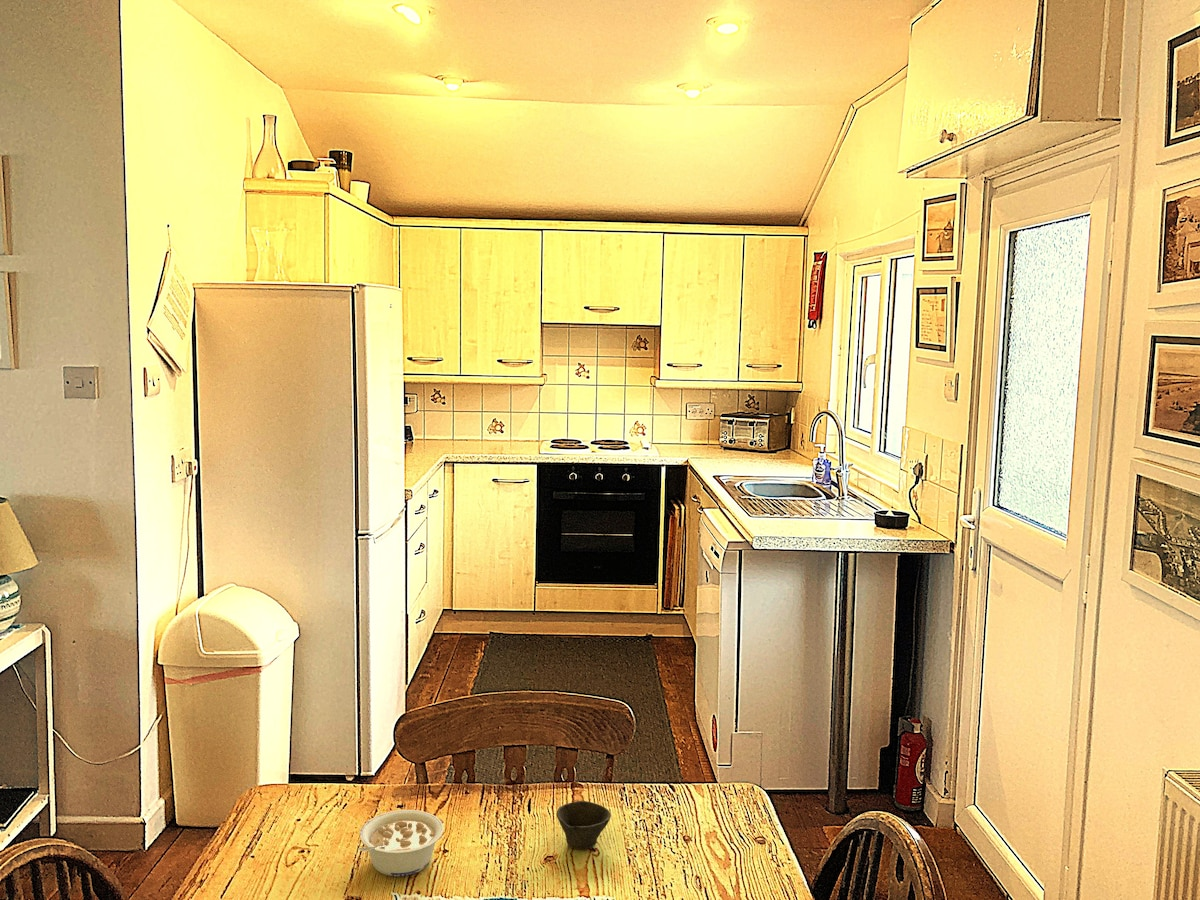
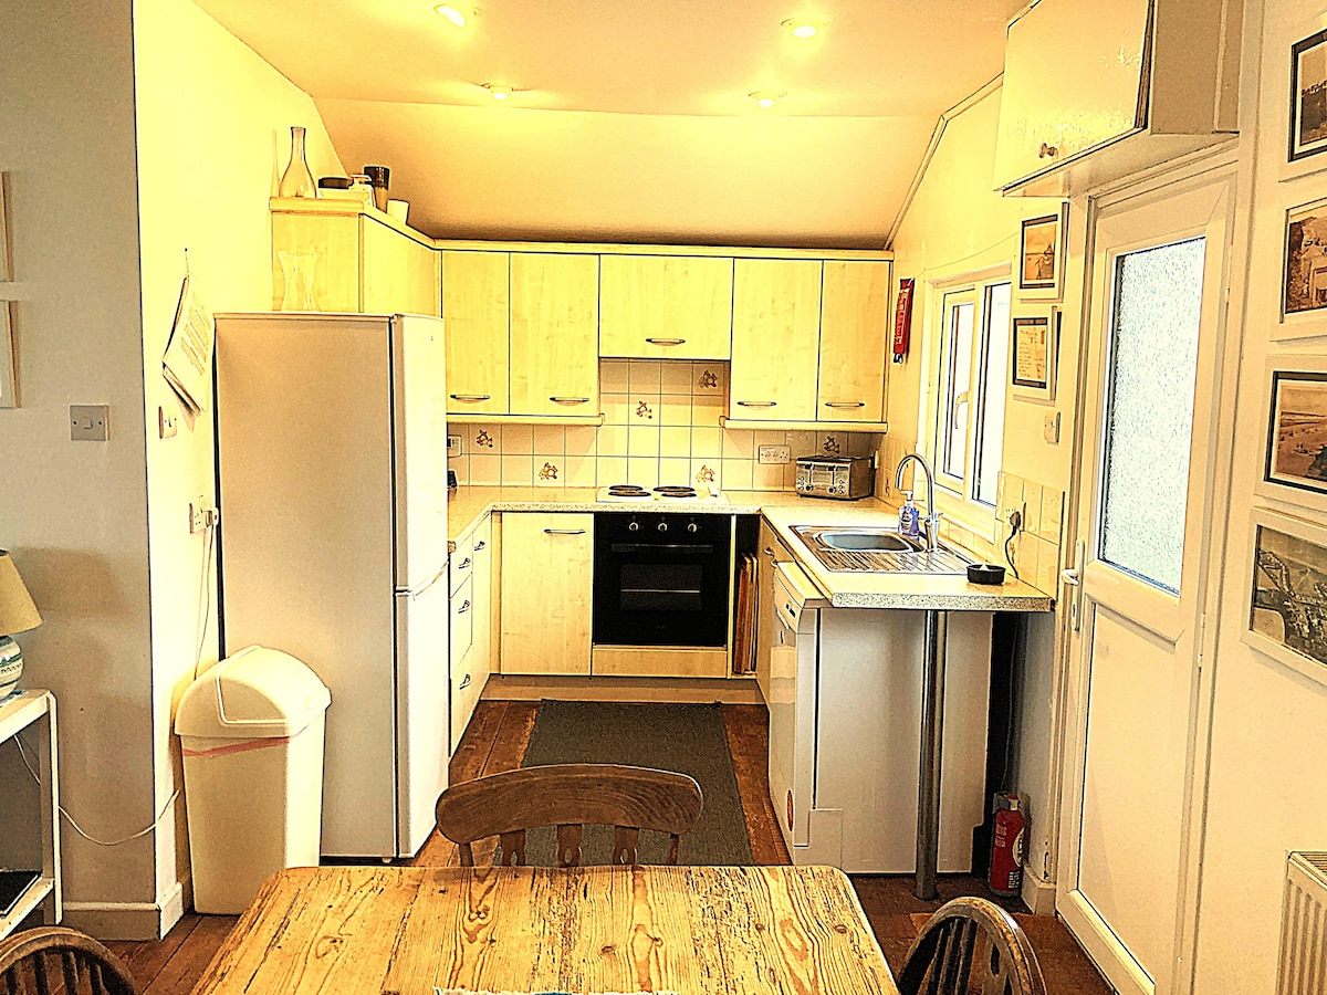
- legume (401, 844)
- cup (583, 825)
